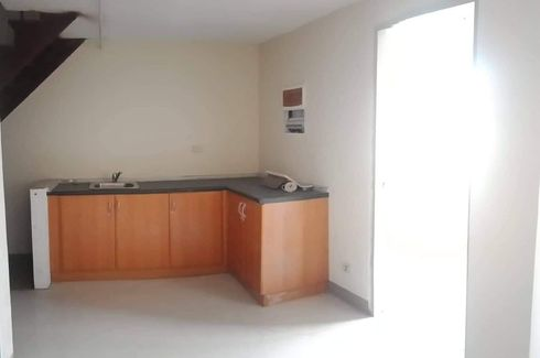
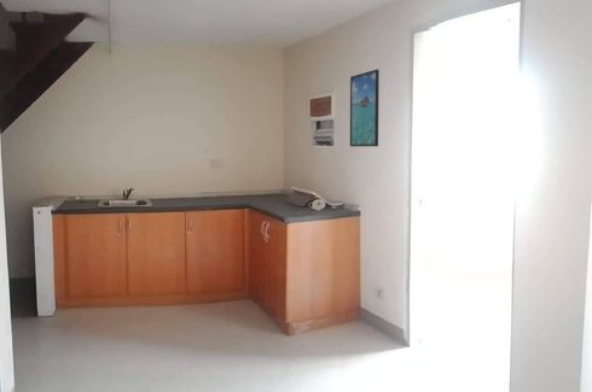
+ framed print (364, 110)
